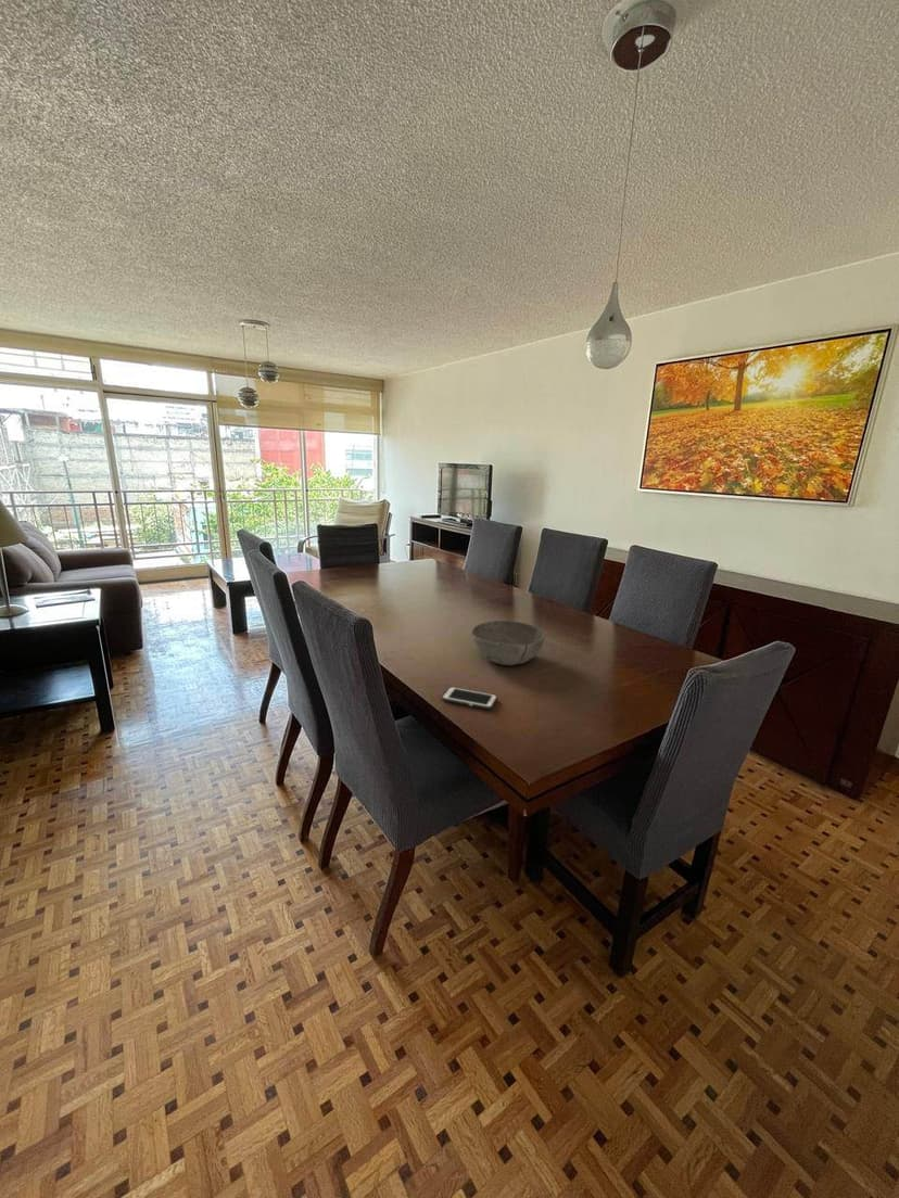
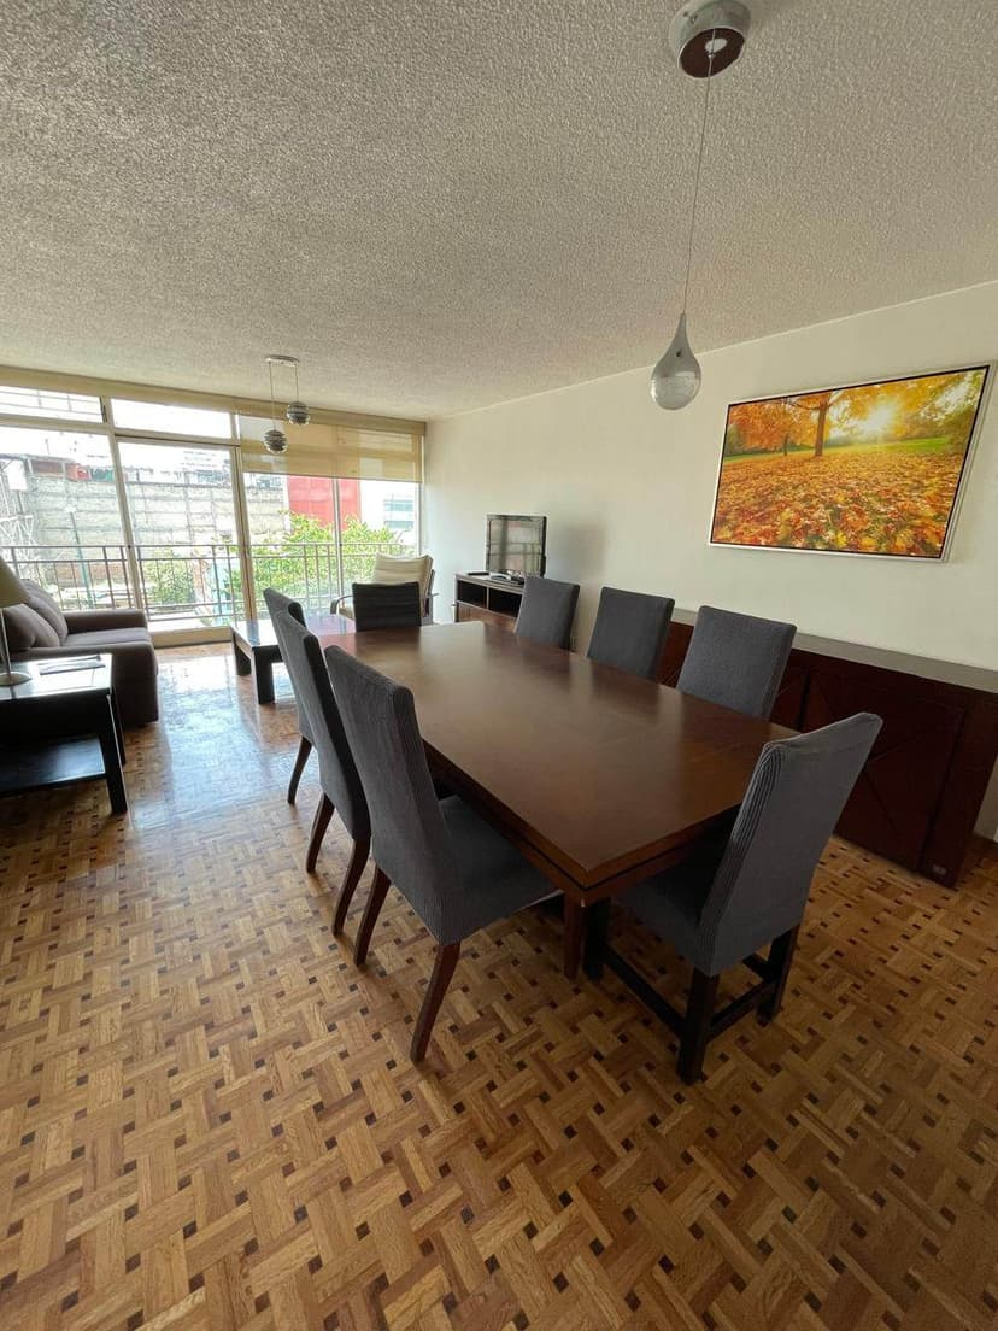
- cell phone (469, 698)
- bowl (507, 645)
